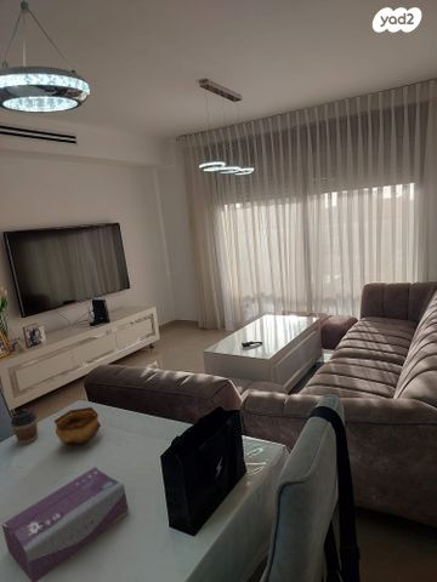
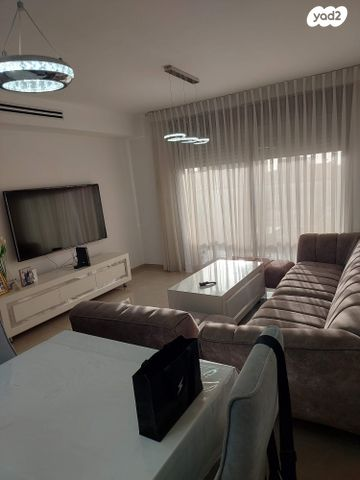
- tissue box (68, 515)
- bowl (78, 429)
- coffee cup (24, 426)
